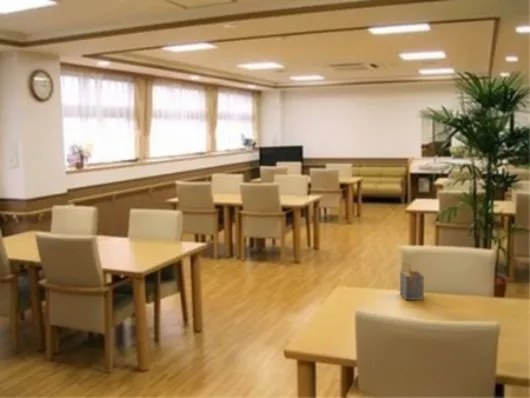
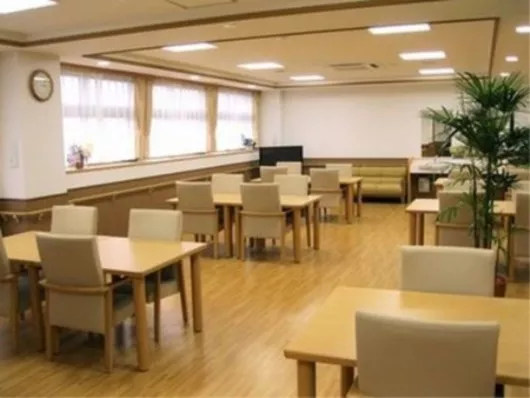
- napkin holder (411, 280)
